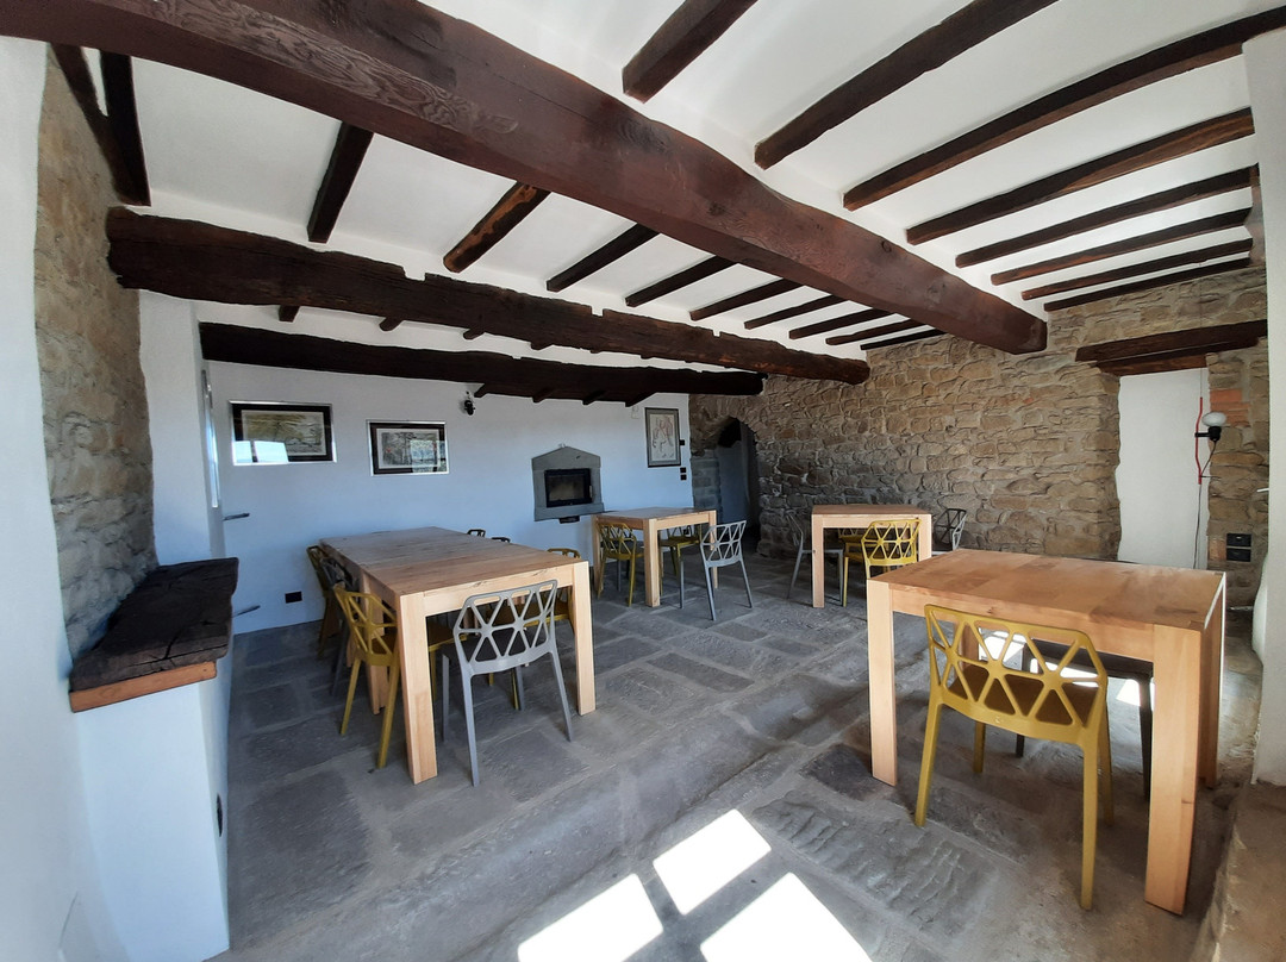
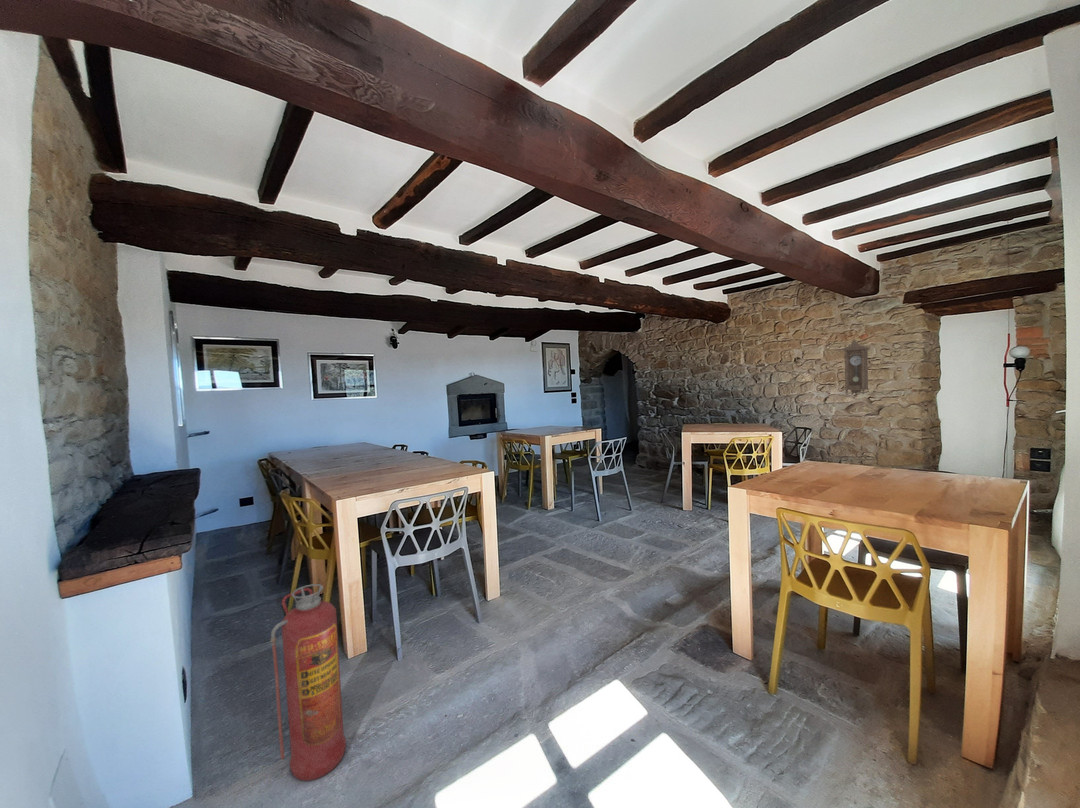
+ fire extinguisher (308, 676)
+ pendulum clock (855, 368)
